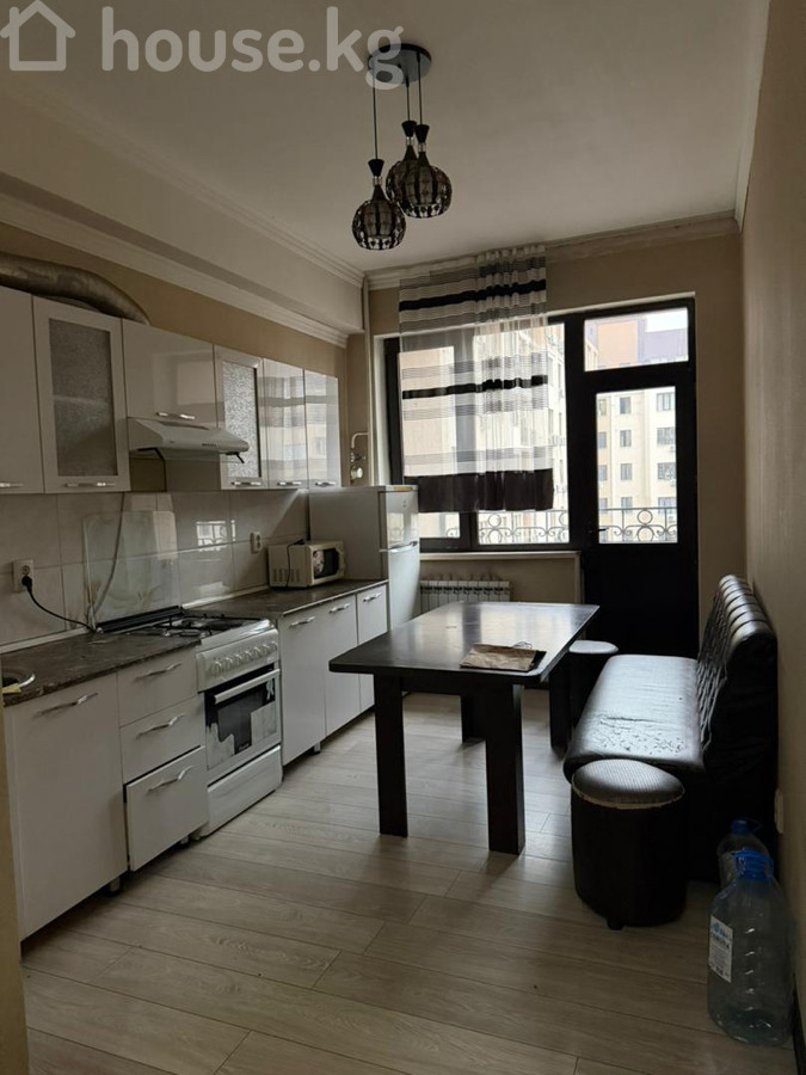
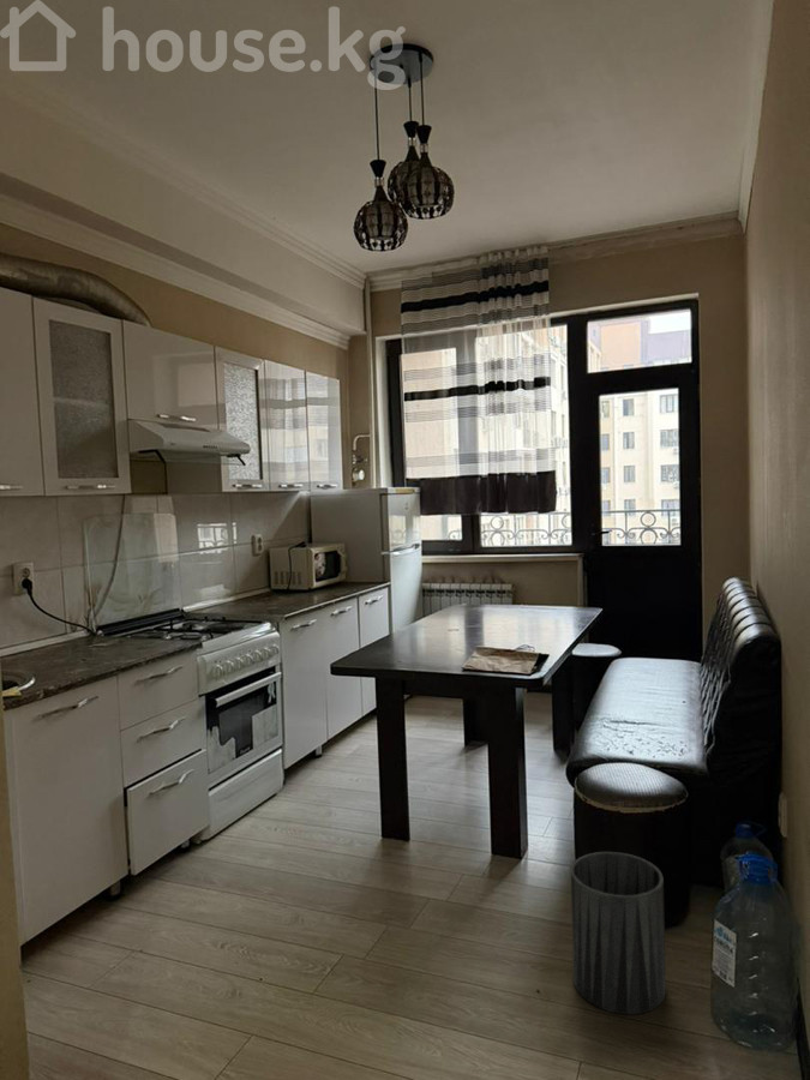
+ trash can (617, 928)
